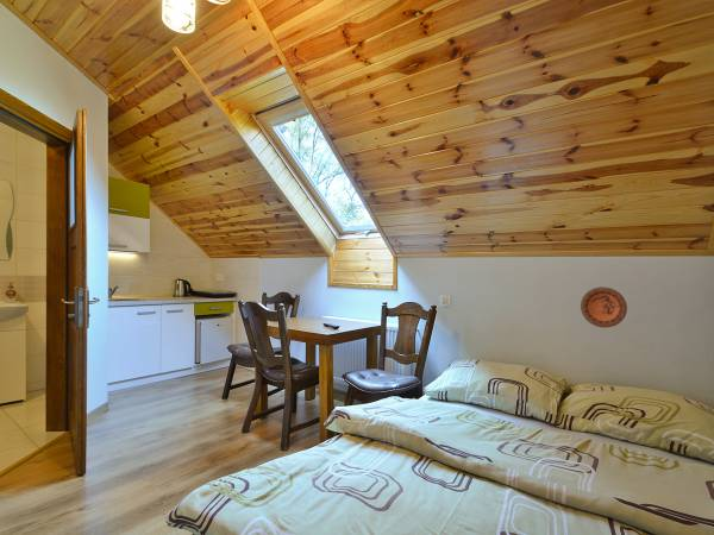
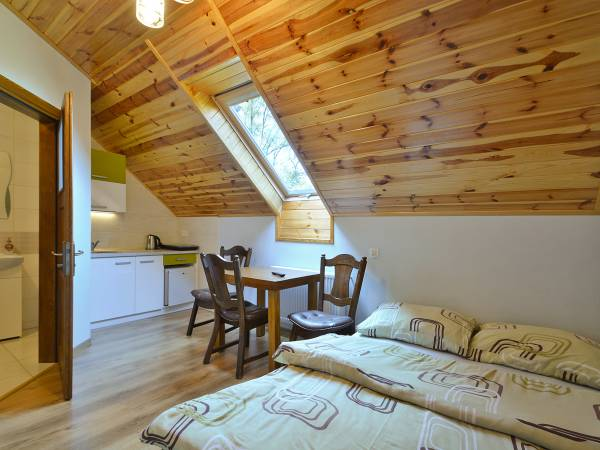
- decorative plate (602, 307)
